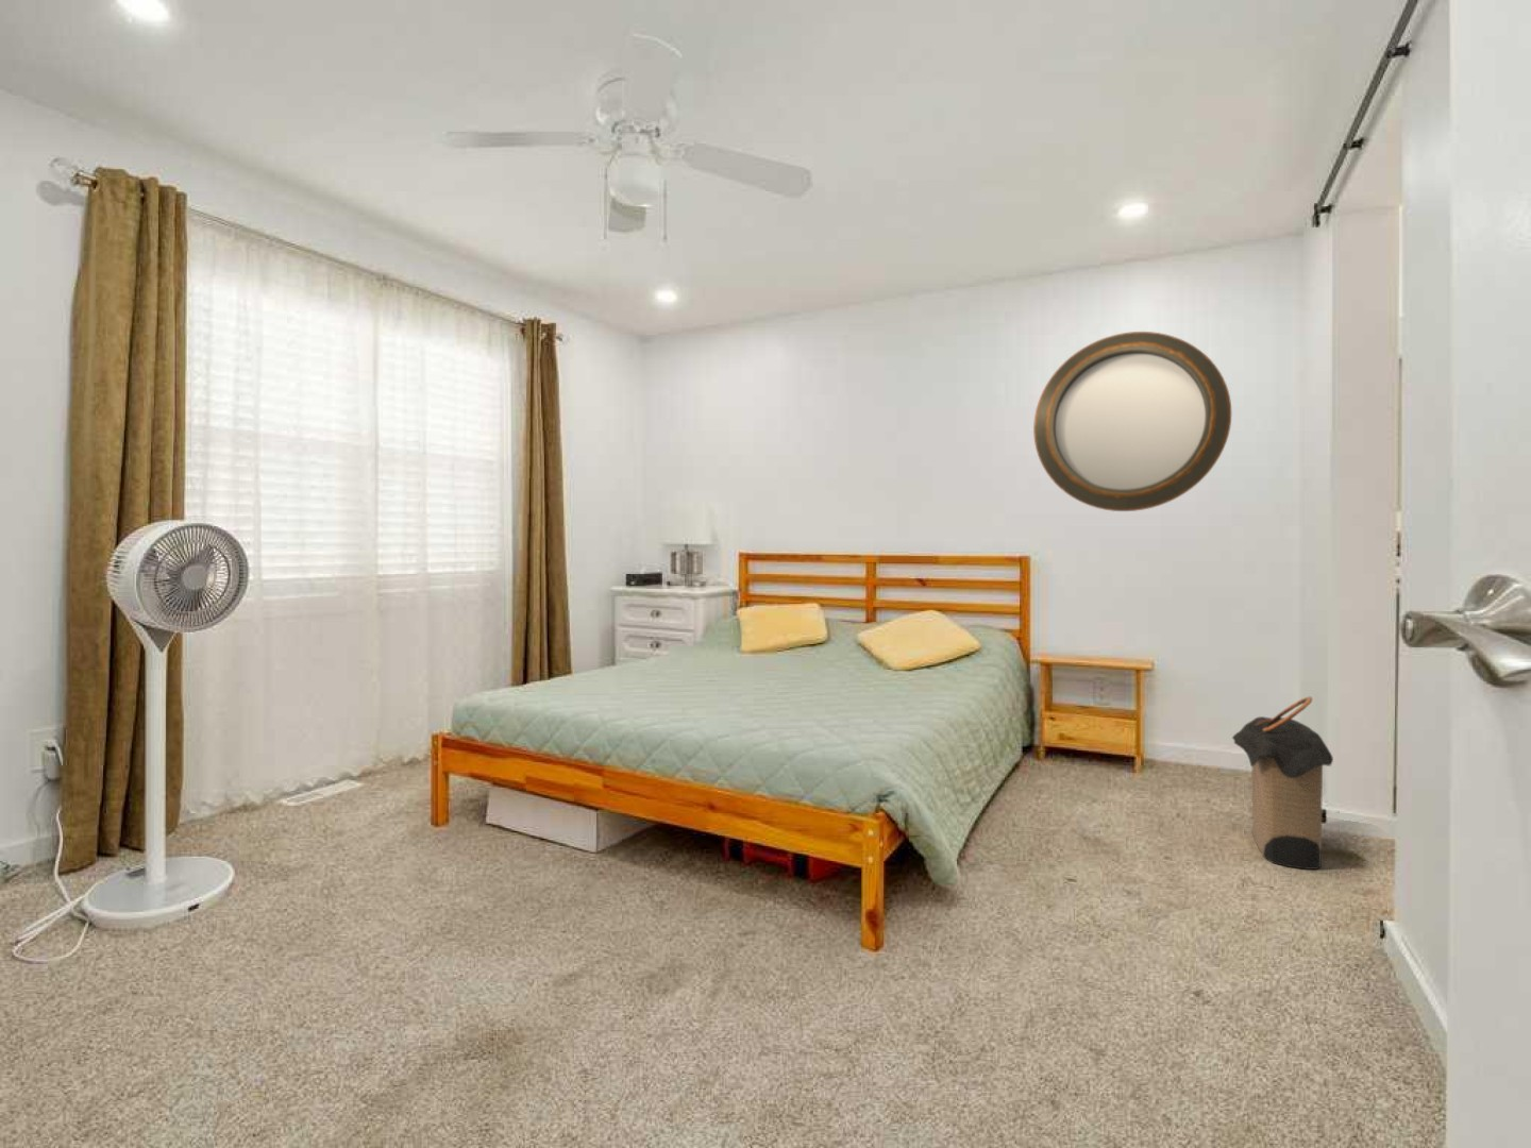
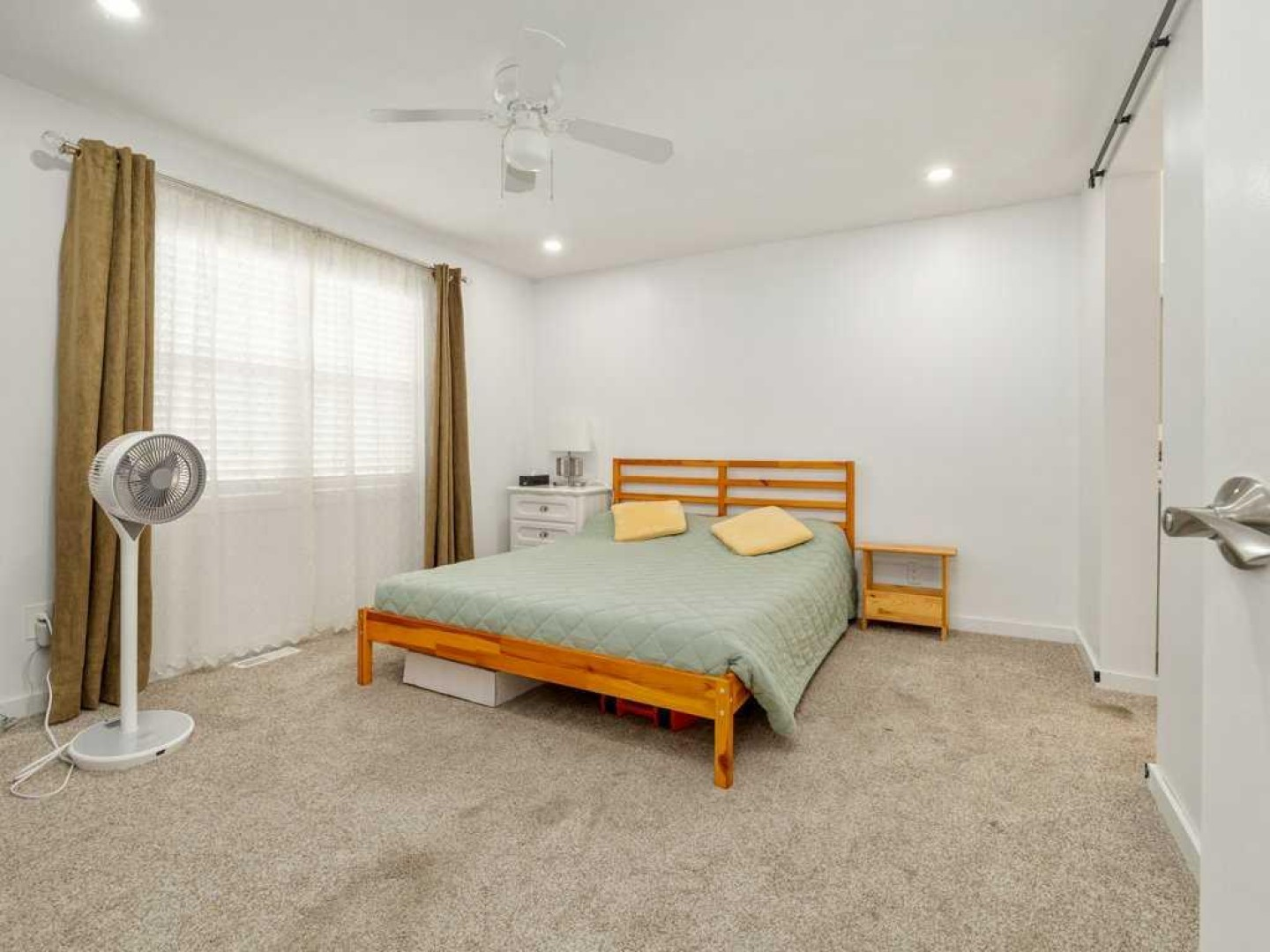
- laundry hamper (1280, 768)
- home mirror (1127, 421)
